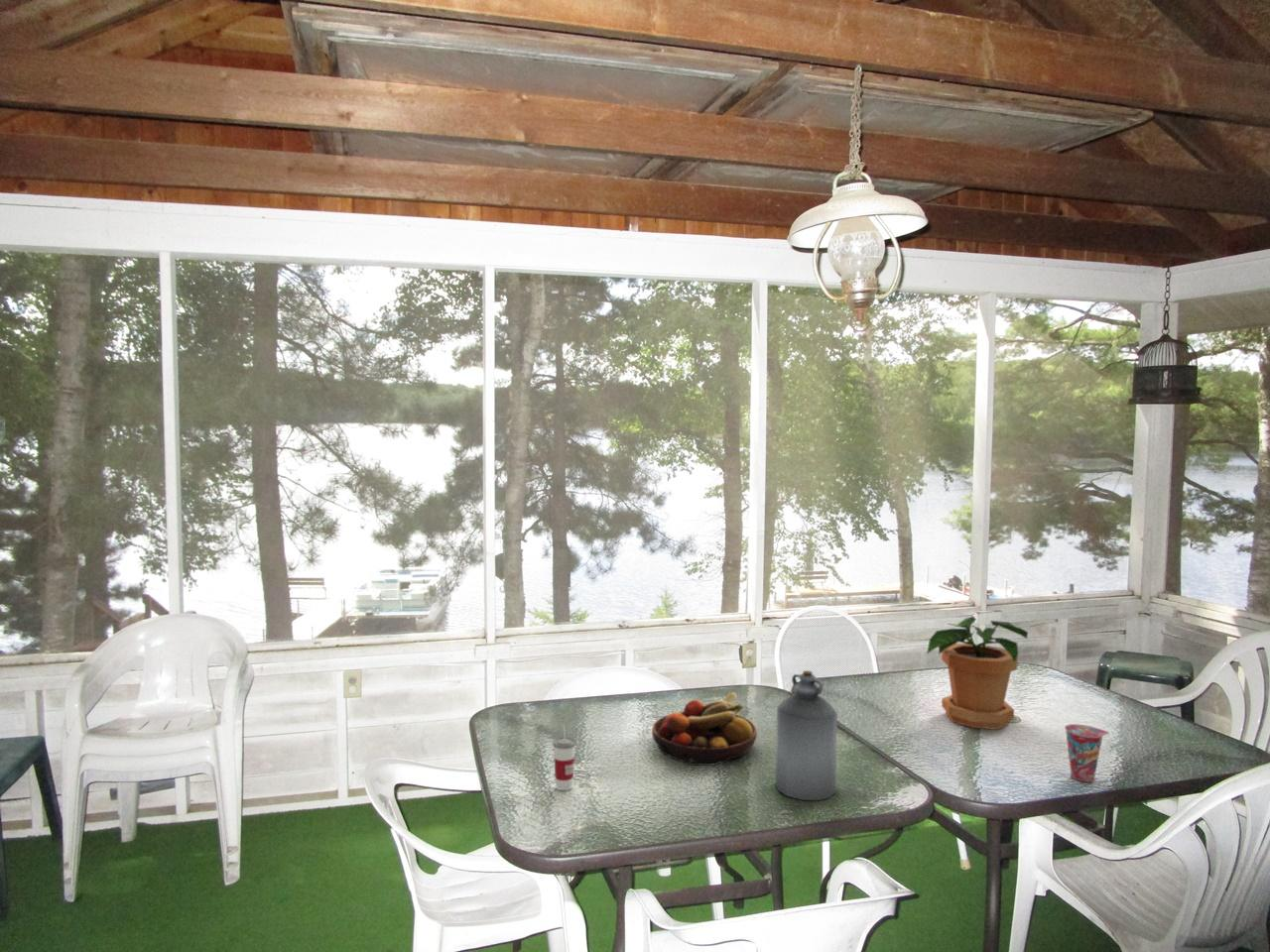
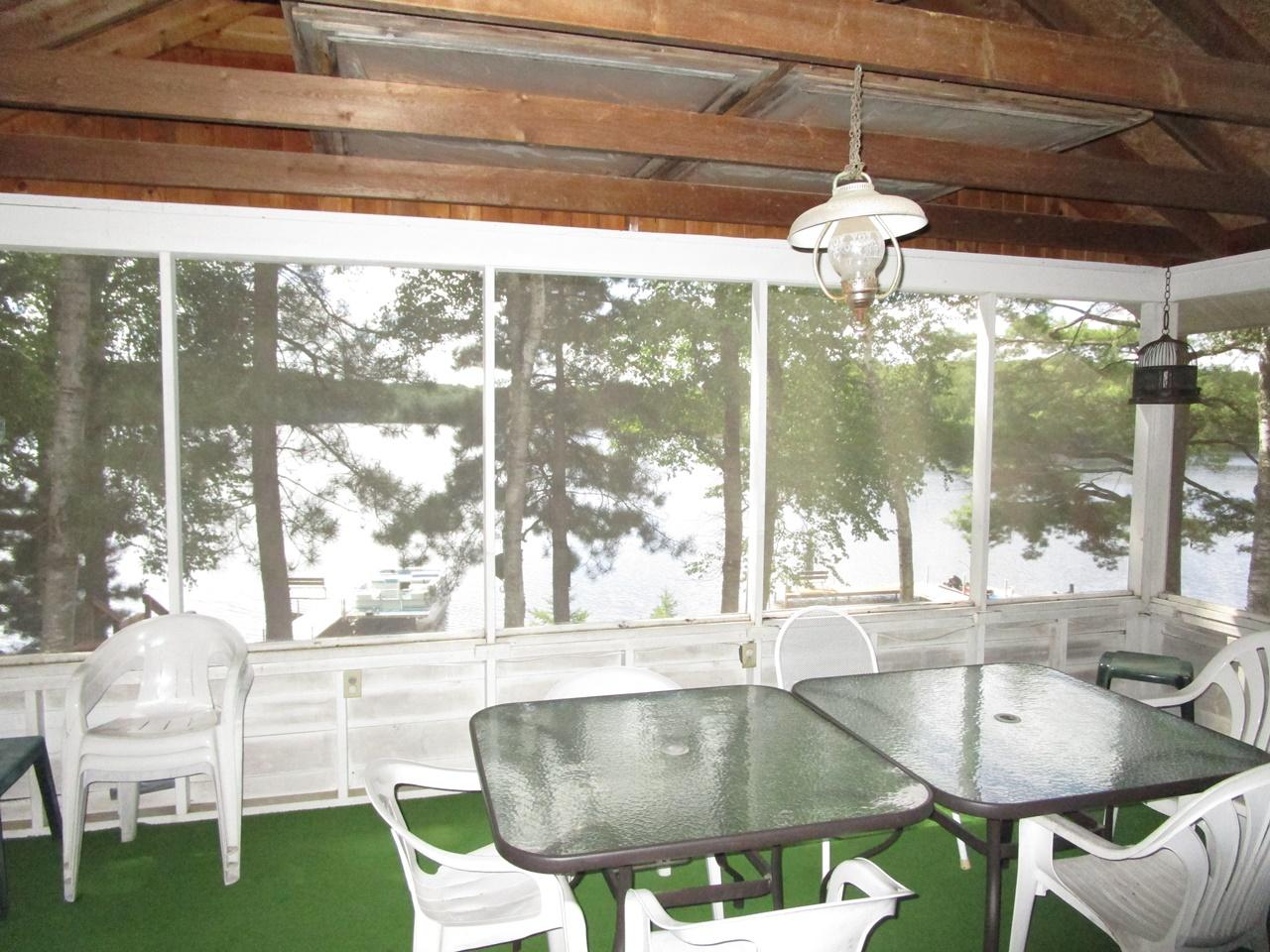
- fruit bowl (703, 723)
- potted plant (967, 668)
- cup (564, 756)
- bottle (806, 729)
- cup (1084, 754)
